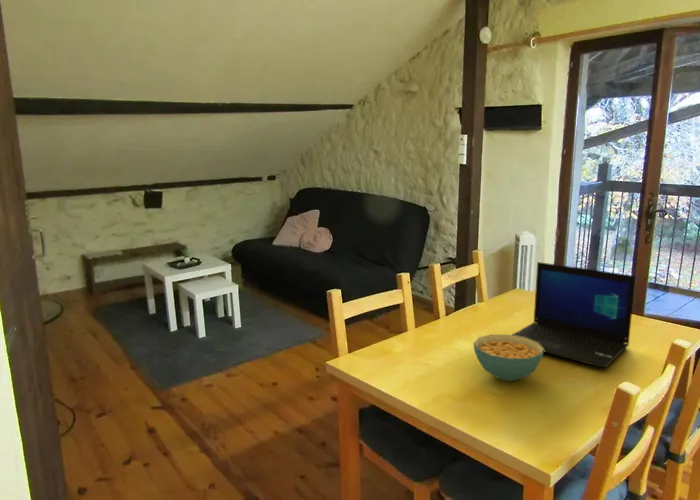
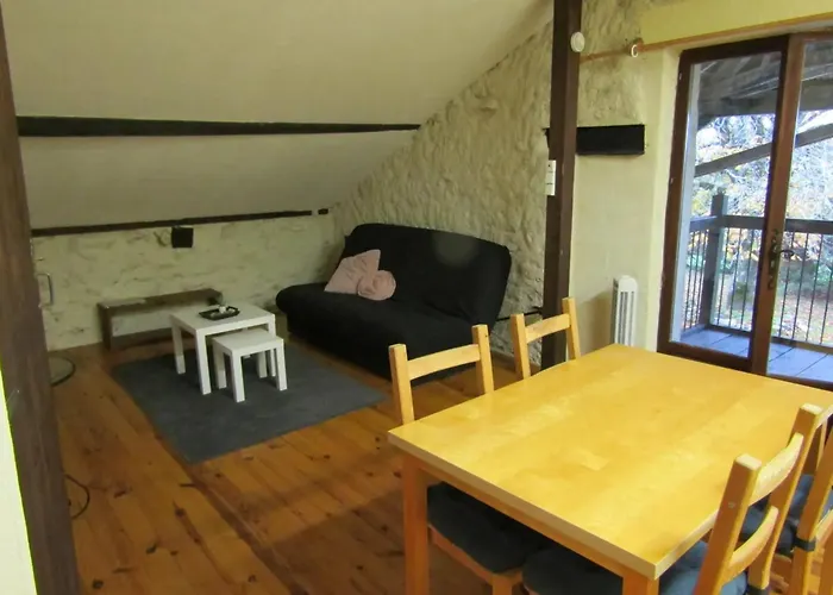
- cereal bowl (507, 361)
- laptop (568, 310)
